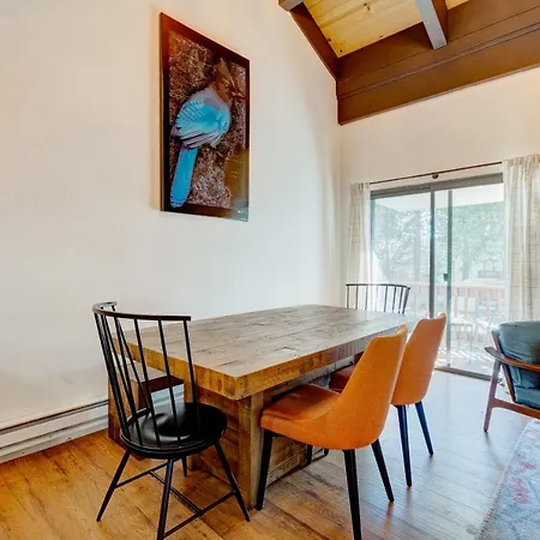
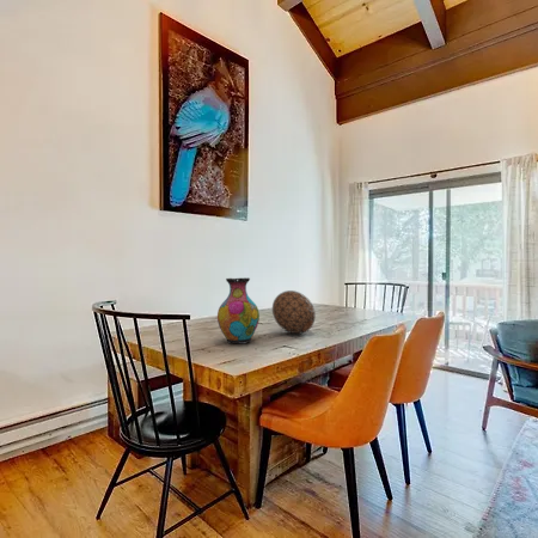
+ vase (238, 310)
+ decorative ball (293, 311)
